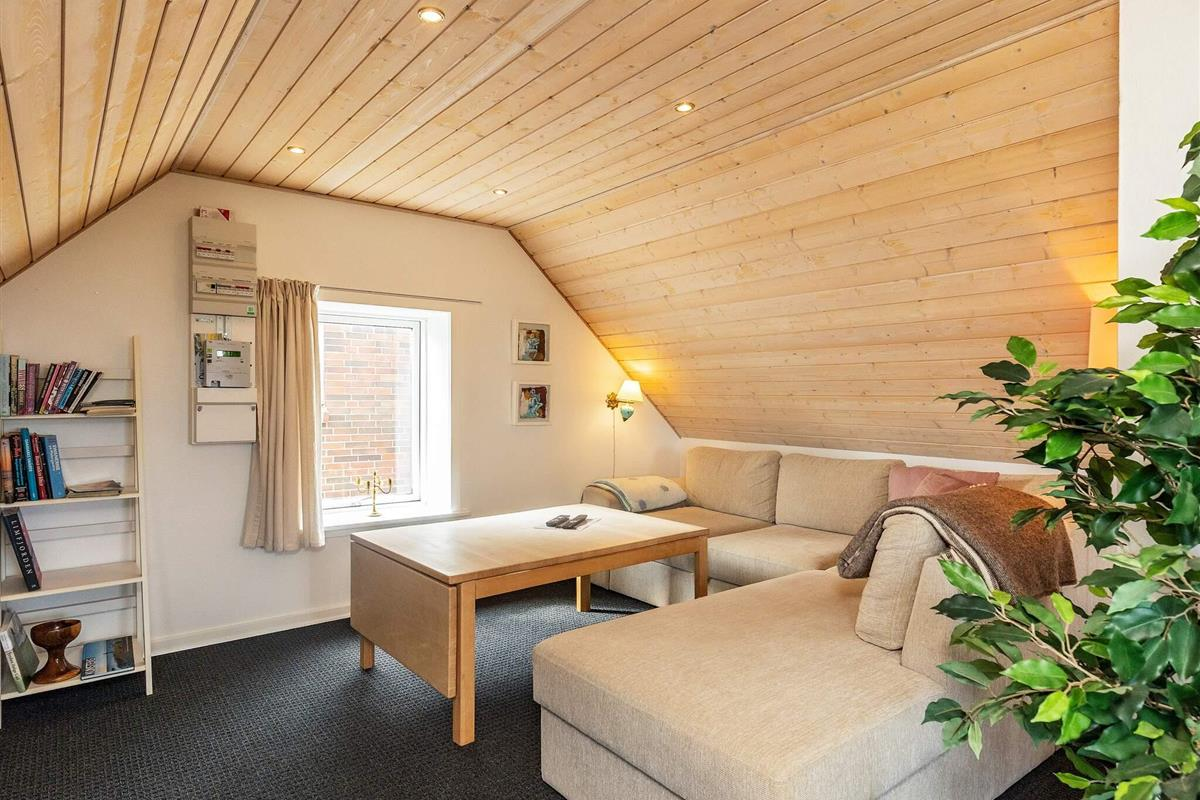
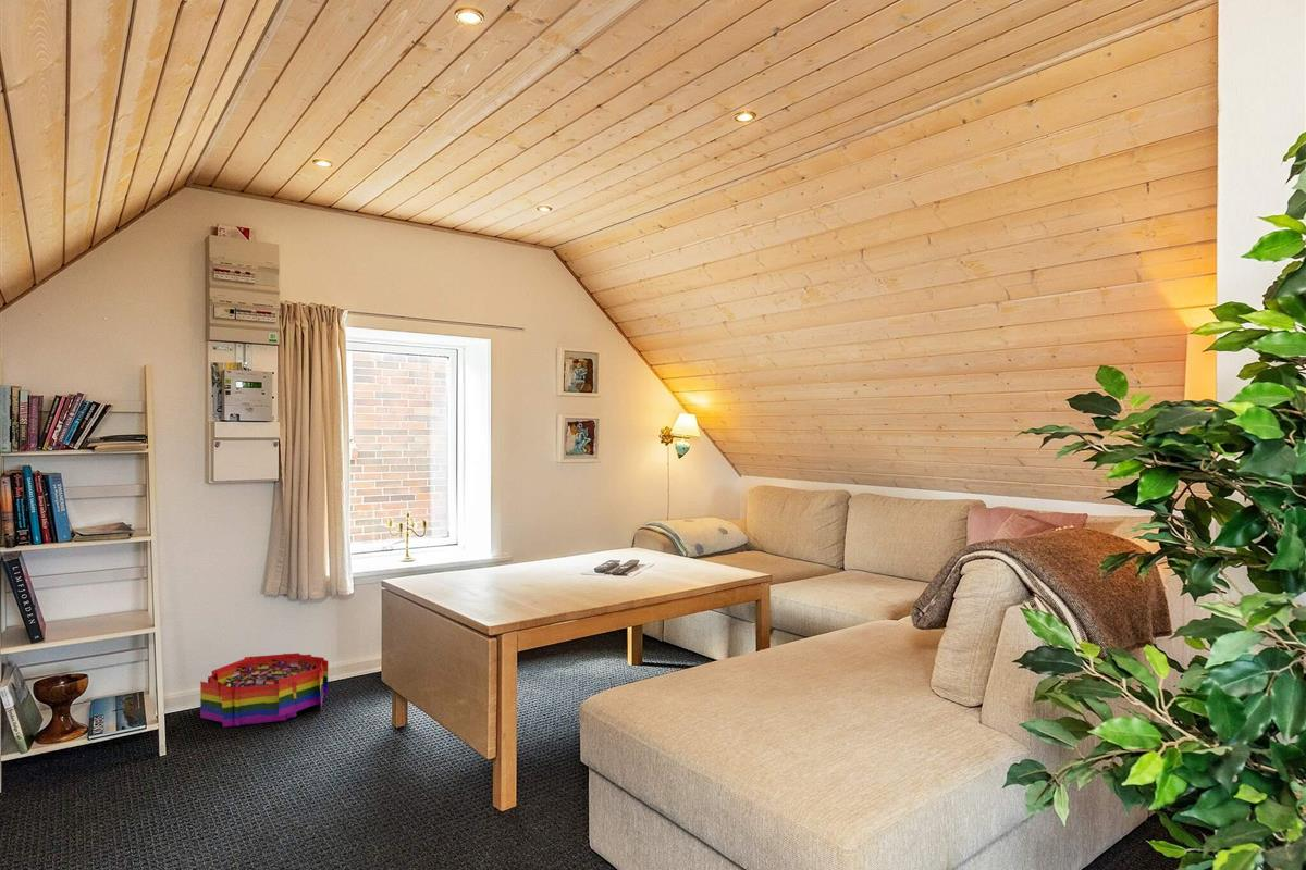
+ storage bin (267, 686)
